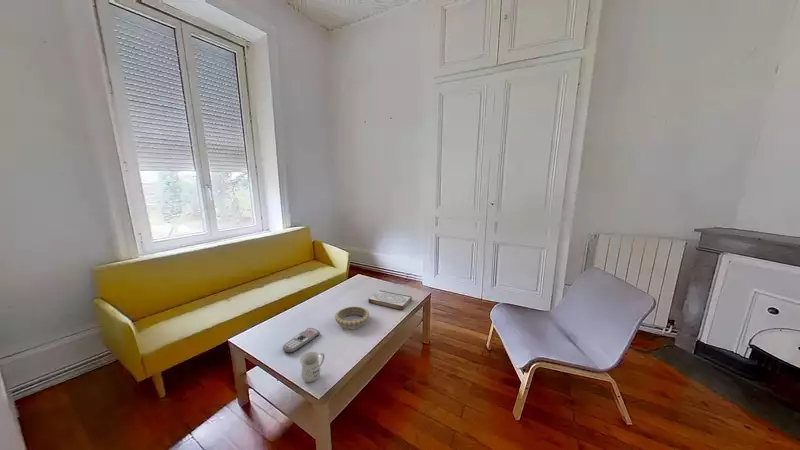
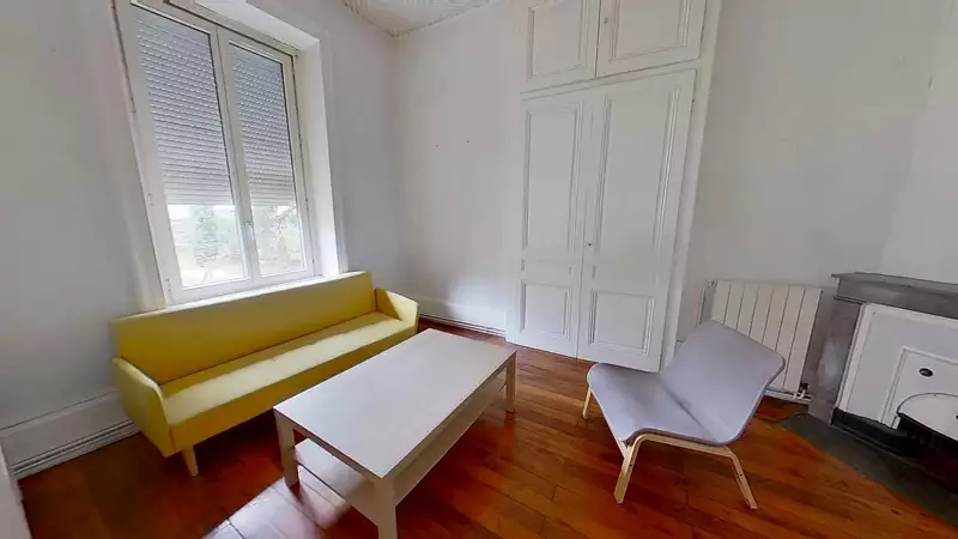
- mug (313, 365)
- book (390, 299)
- decorative bowl (351, 314)
- remote control (301, 339)
